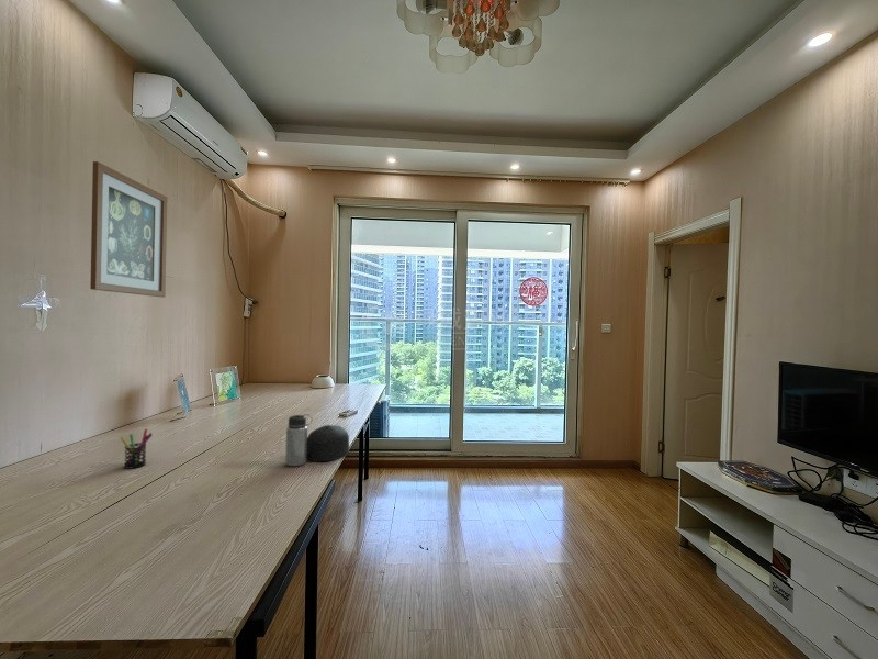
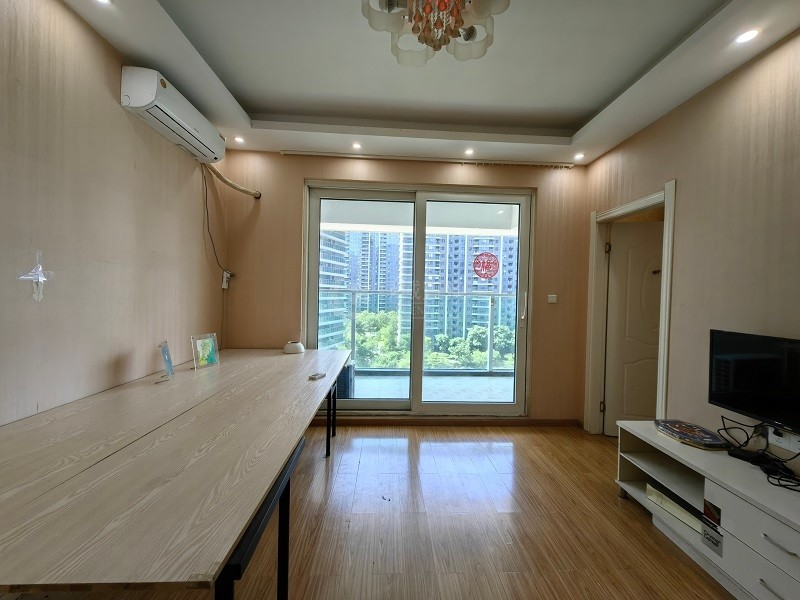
- wall art (133, 237)
- water bottle (322, 431)
- pen holder (136, 447)
